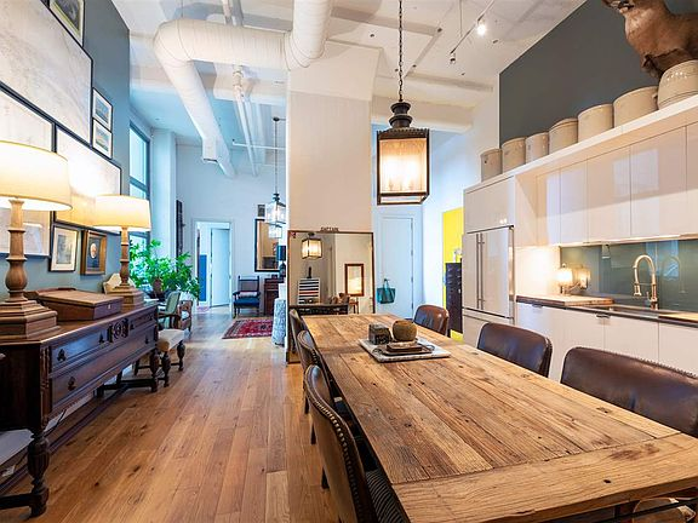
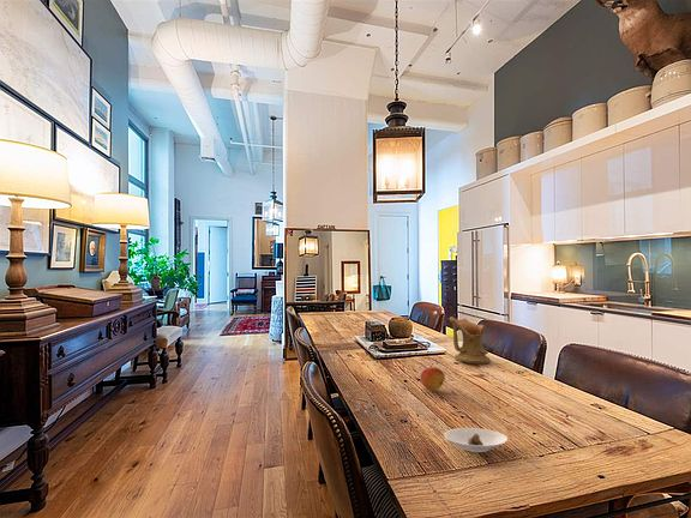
+ fruit (432, 379)
+ saucer (475, 440)
+ wooden bowl (469, 338)
